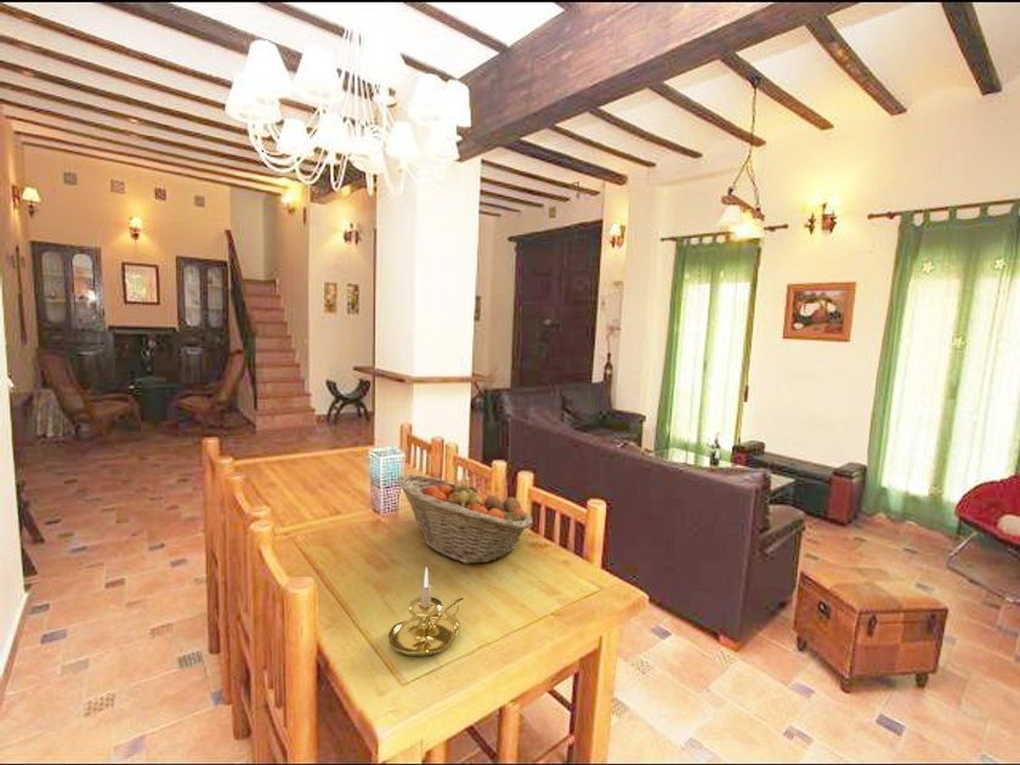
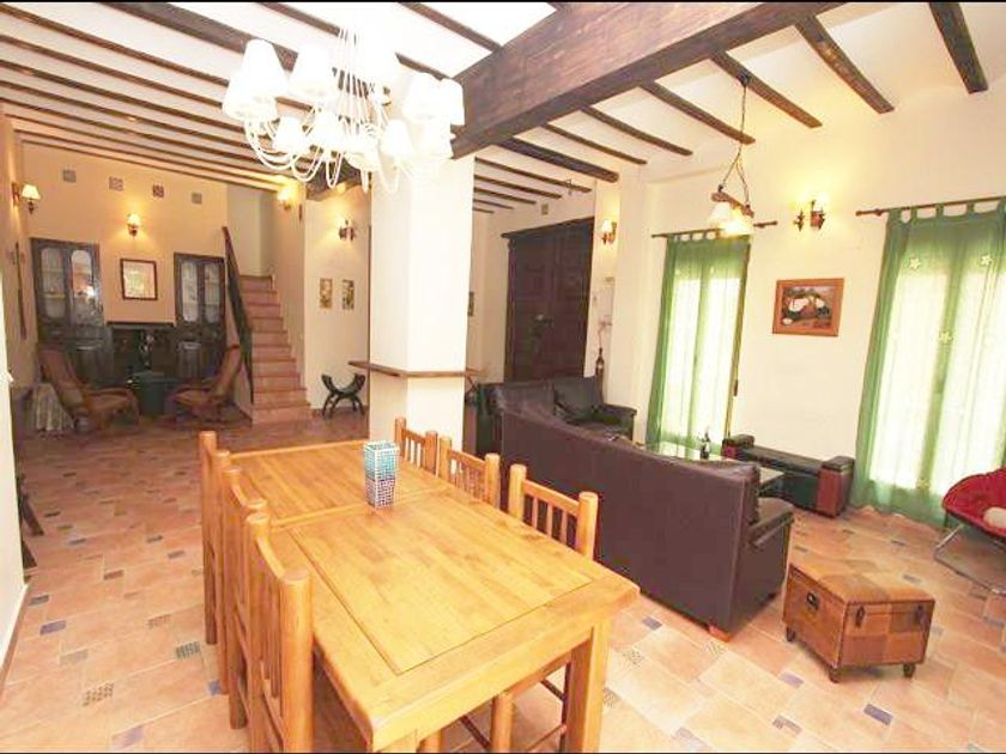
- candle holder (430, 600)
- fruit basket (463, 510)
